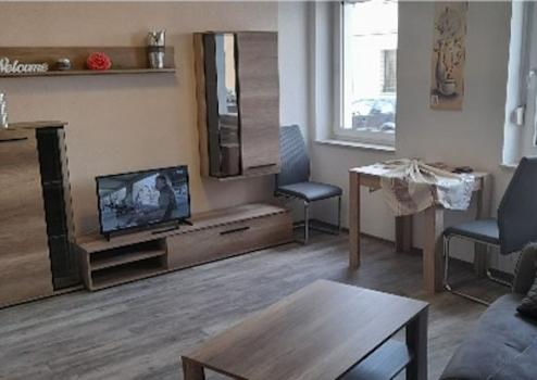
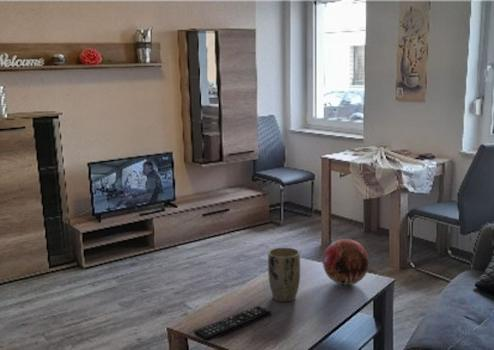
+ plant pot (284, 274)
+ decorative orb (345, 261)
+ remote control (234, 322)
